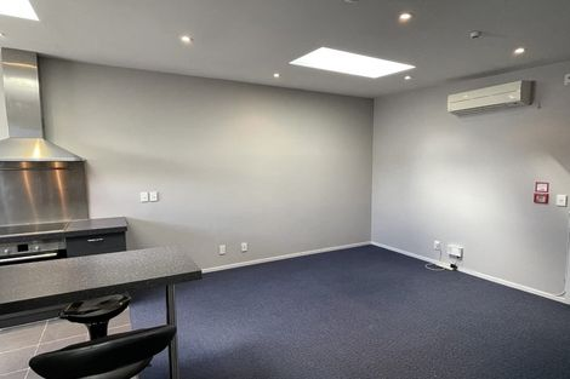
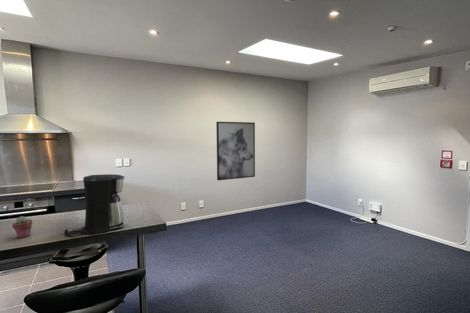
+ coffee maker (97, 201)
+ potted succulent (22, 226)
+ wall art (236, 150)
